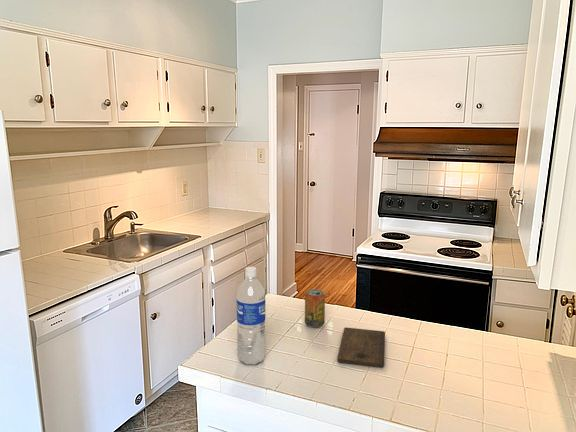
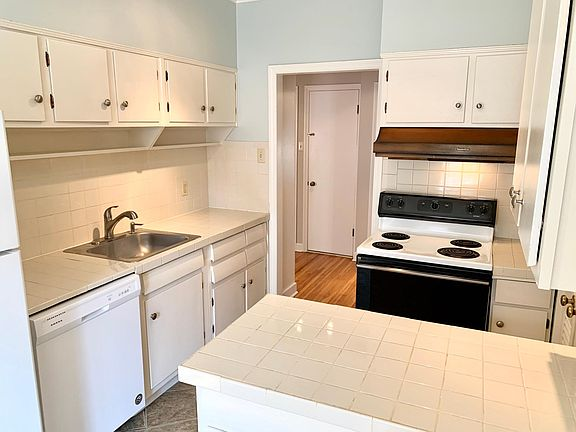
- beverage can (314, 308)
- water bottle (251, 314)
- cutting board (362, 345)
